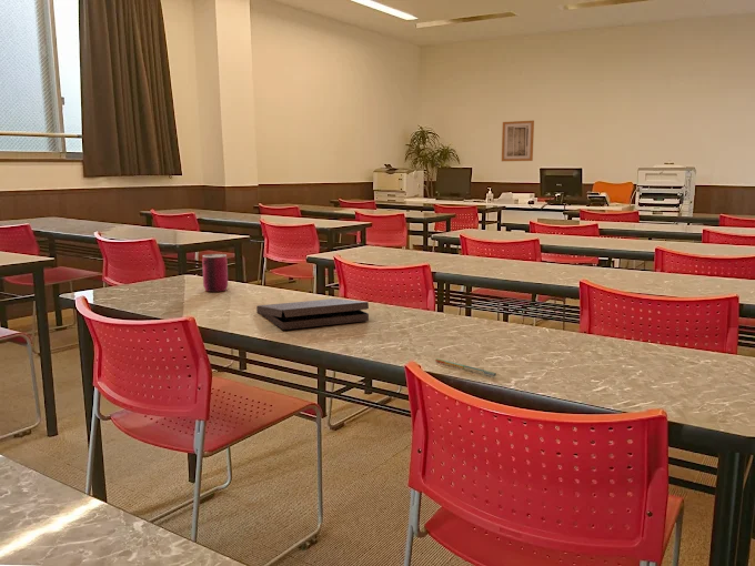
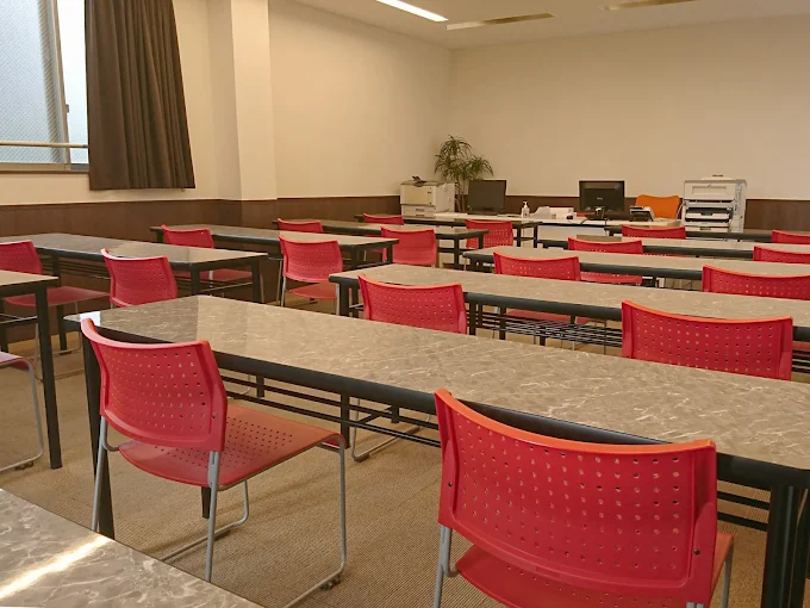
- pizza box (311, 307)
- can (214, 272)
- wall art (517, 141)
- pen (464, 366)
